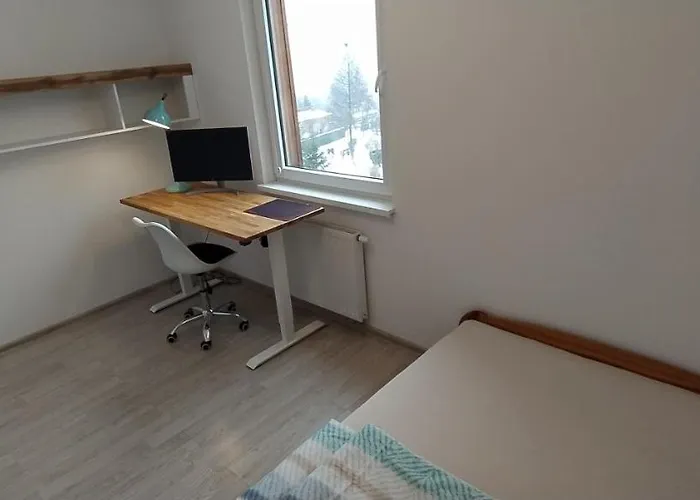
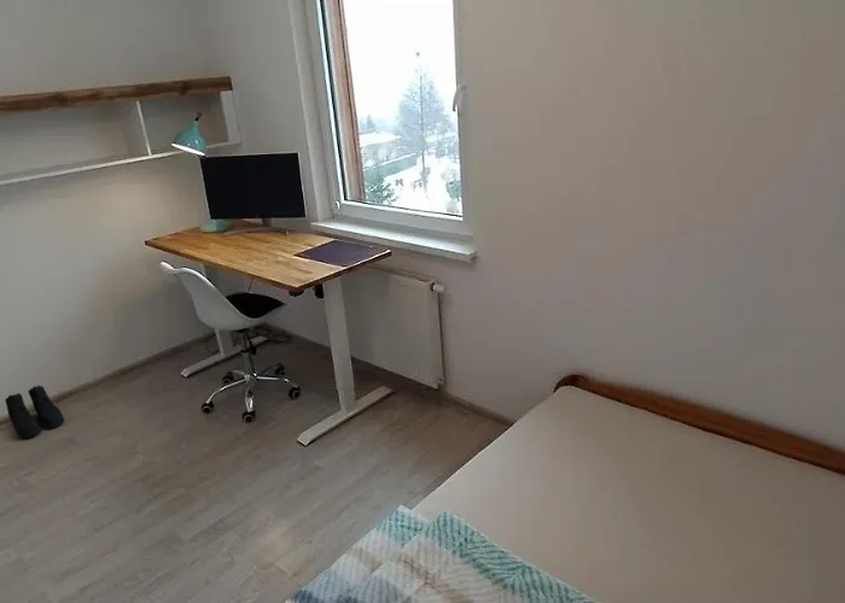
+ boots (34, 408)
